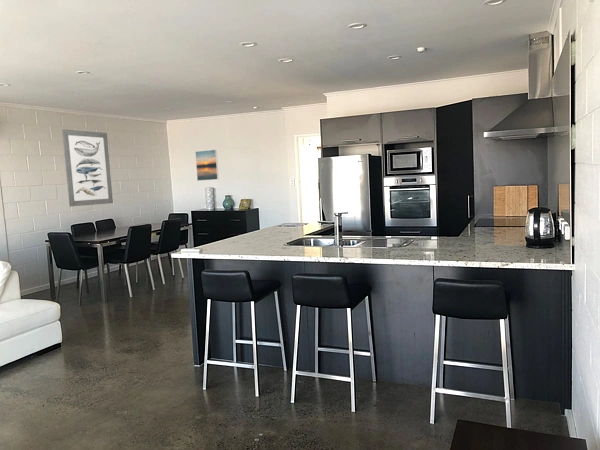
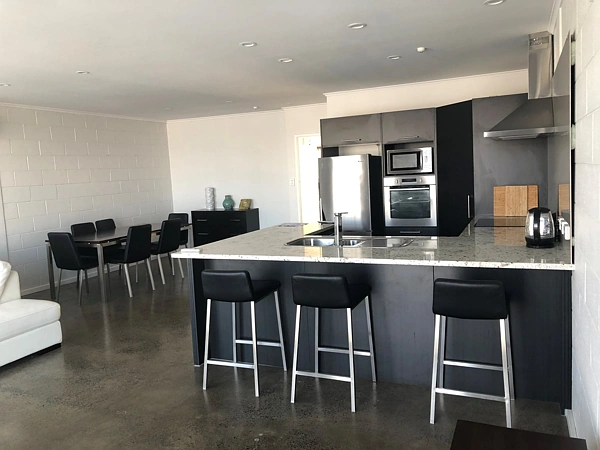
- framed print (206, 165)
- wall art (88, 168)
